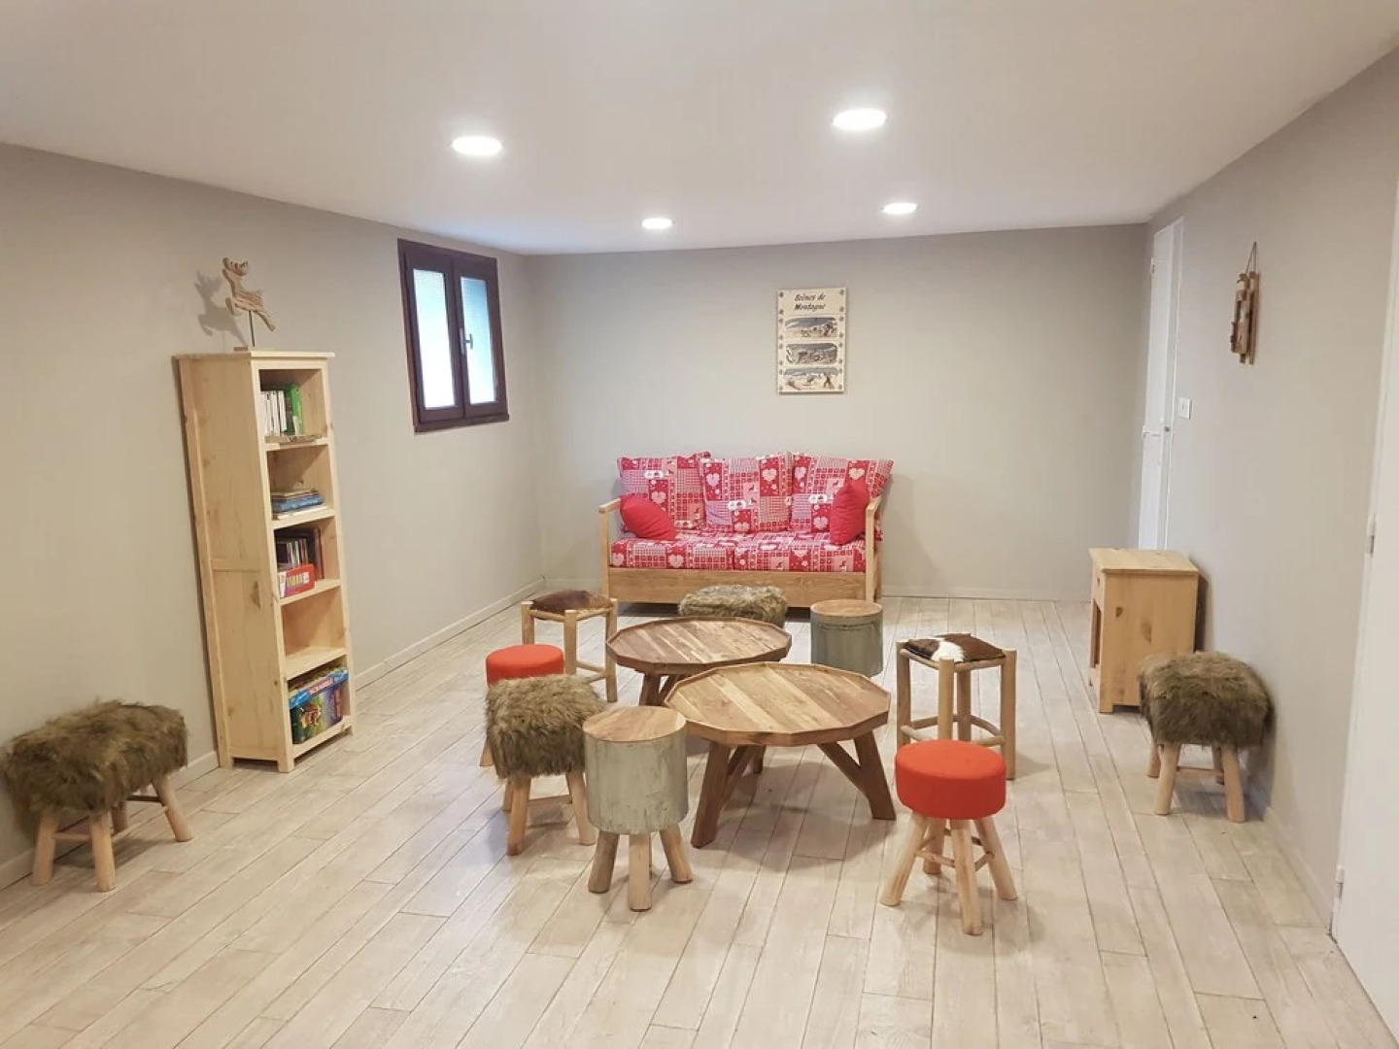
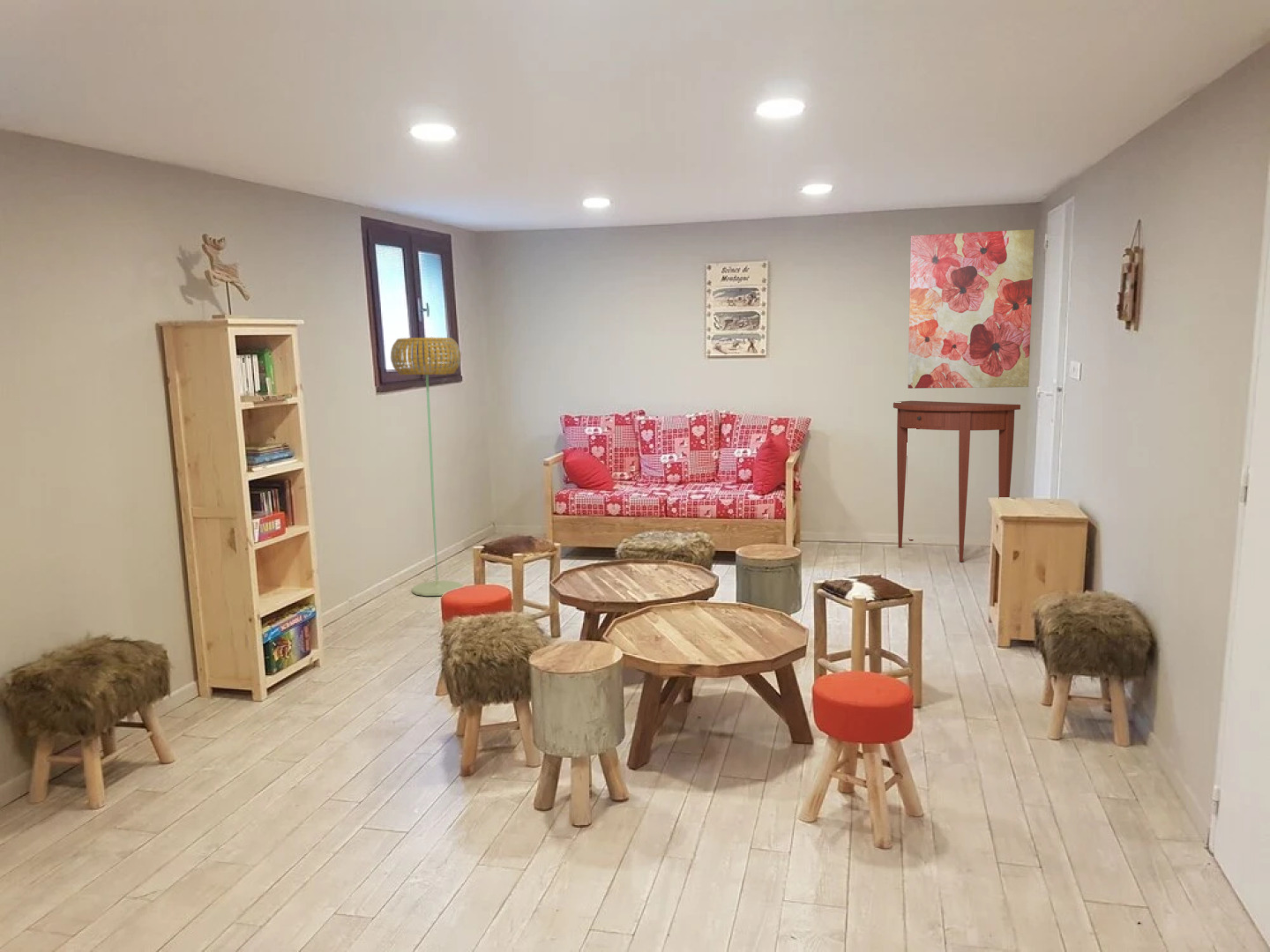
+ console table (959, 479)
+ floor lamp (431, 465)
+ wall art (969, 310)
